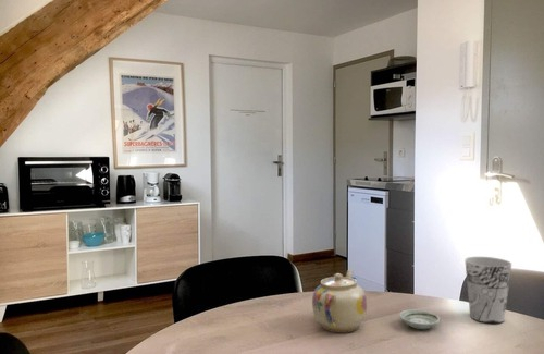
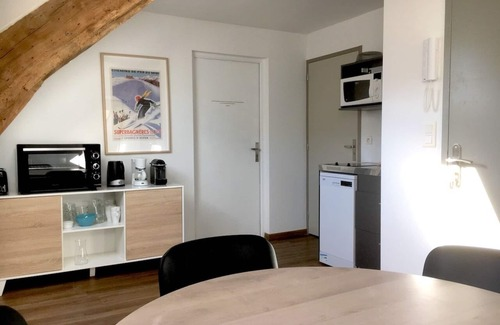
- teapot (338, 298)
- saucer (419, 320)
- cup (486, 289)
